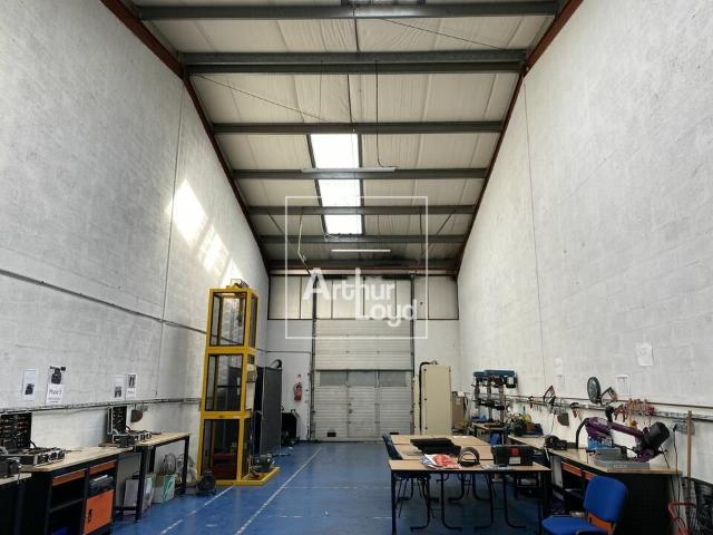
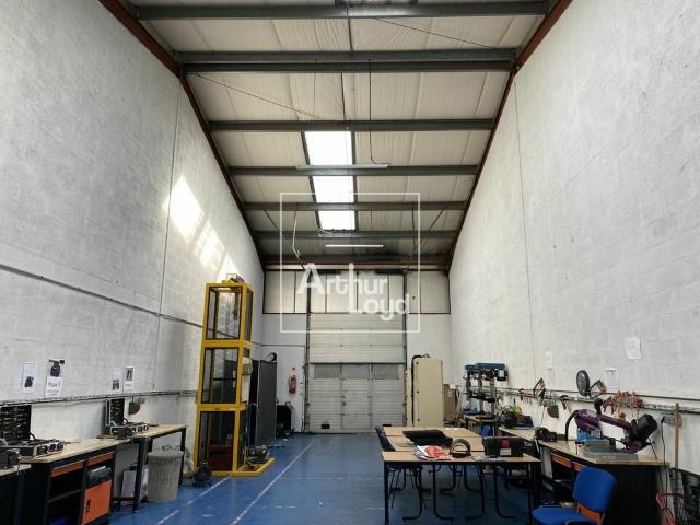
+ trash can (163, 472)
